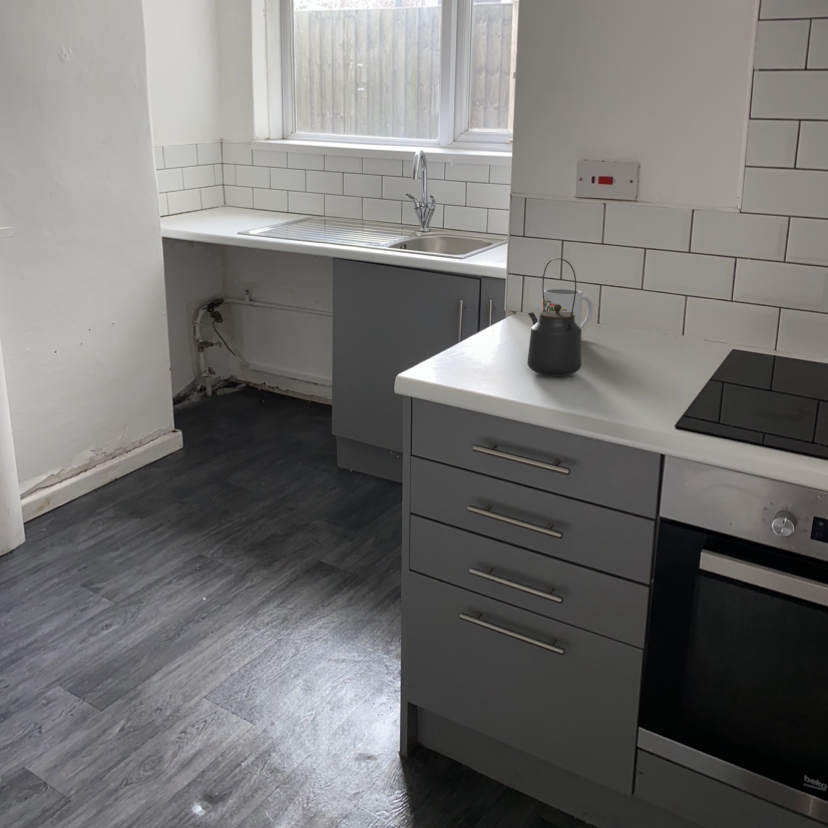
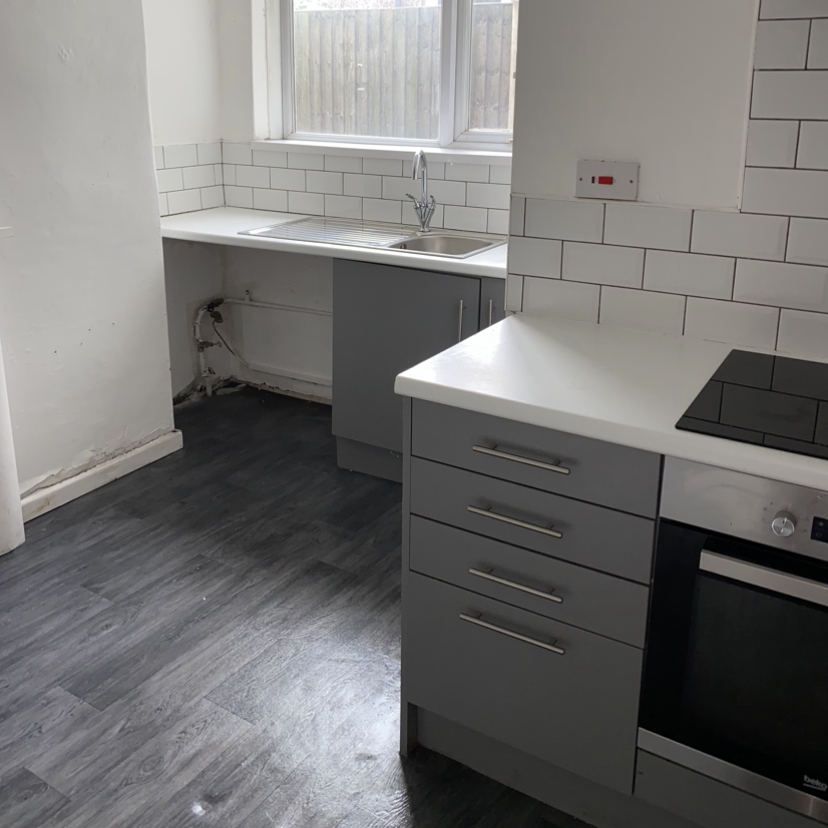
- mug (569, 312)
- kettle (550, 314)
